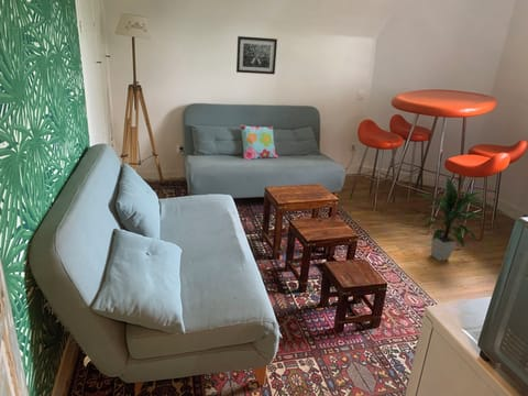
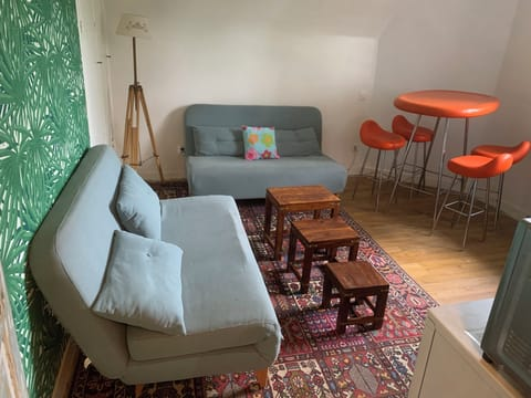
- indoor plant (451, 221)
- wall art (256, 55)
